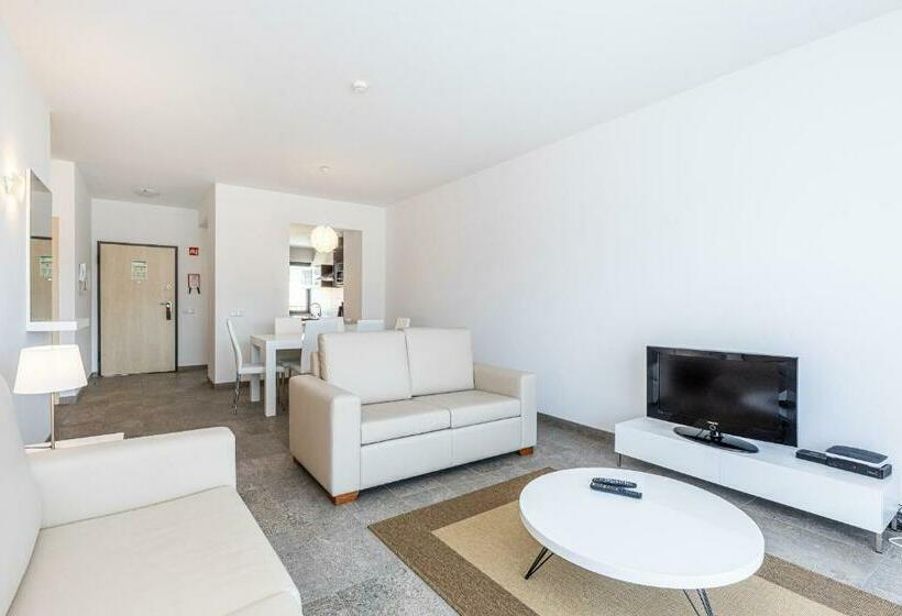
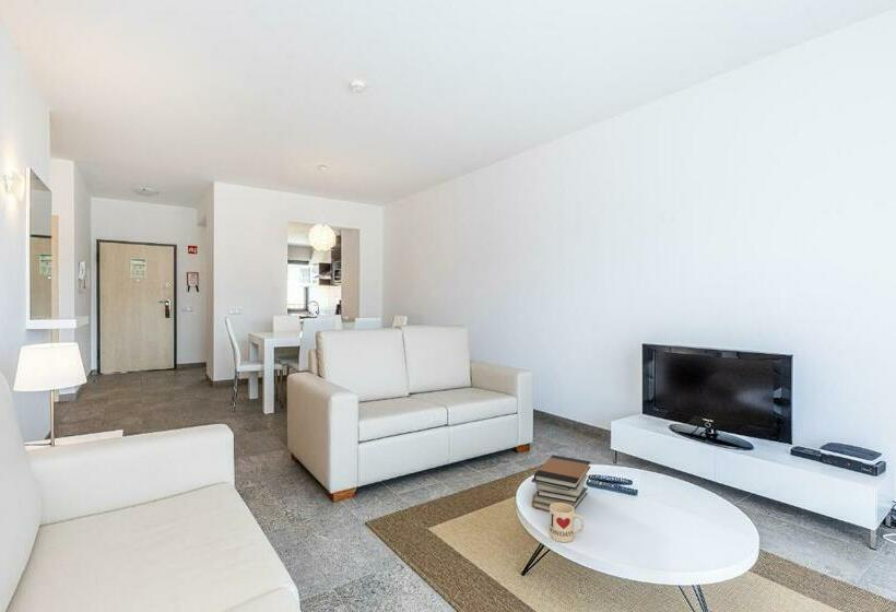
+ book stack (562, 483)
+ mug (566, 522)
